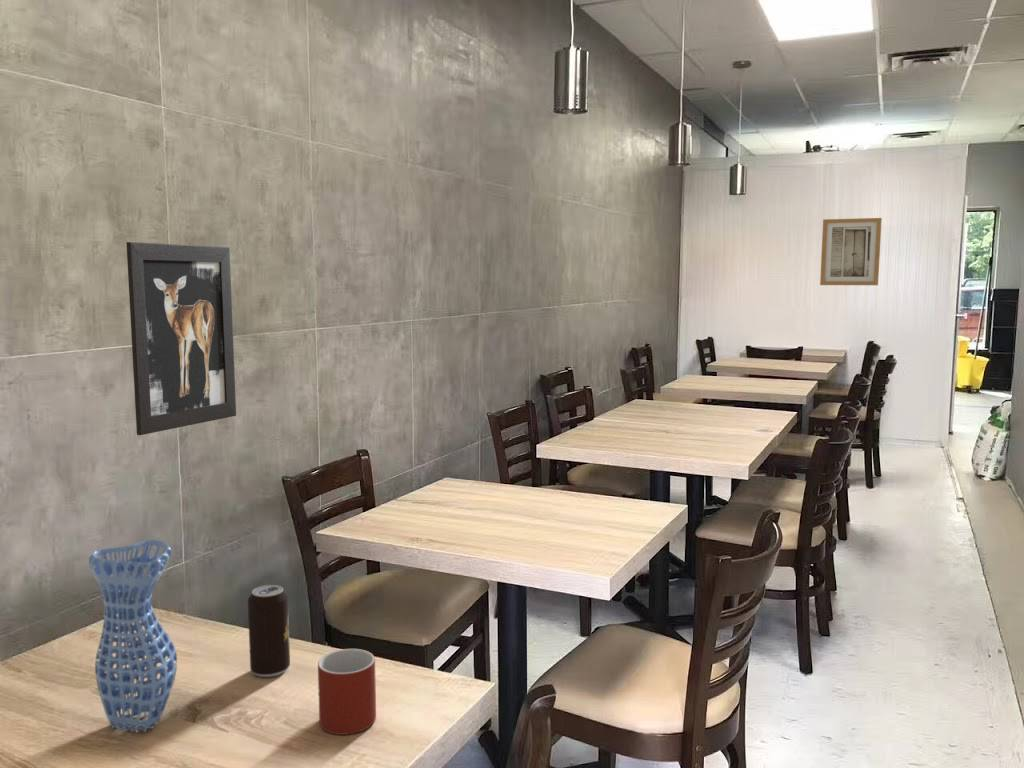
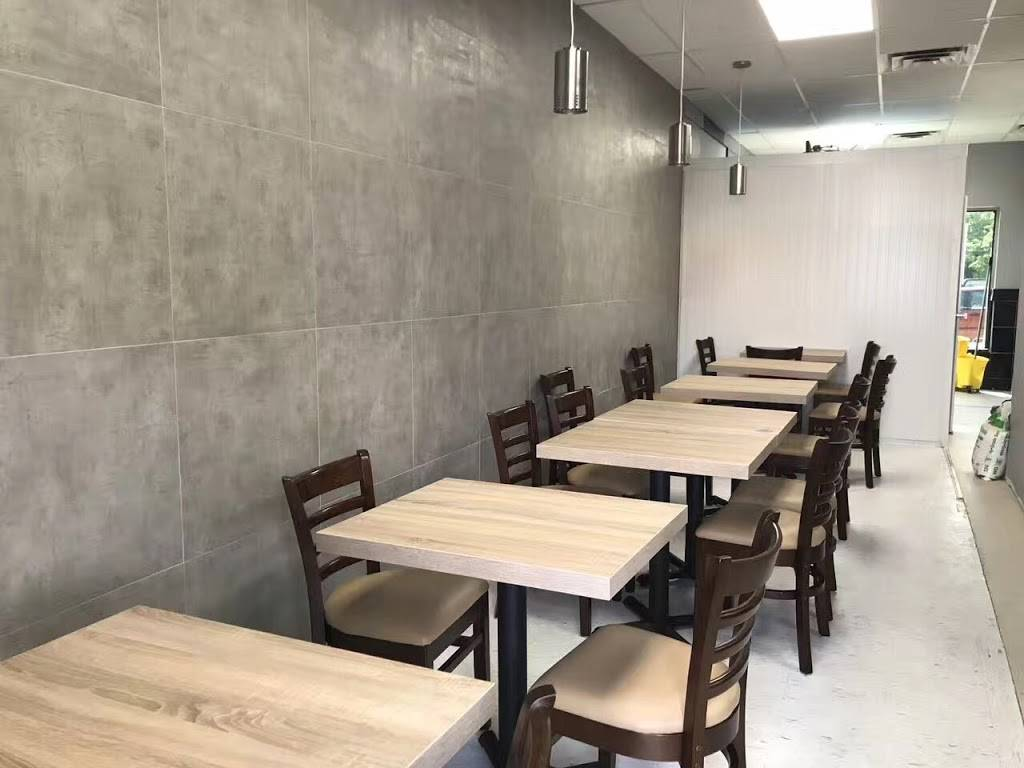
- wall art (850, 252)
- wall art (185, 335)
- vase (135, 636)
- mug (345, 685)
- beverage can (269, 630)
